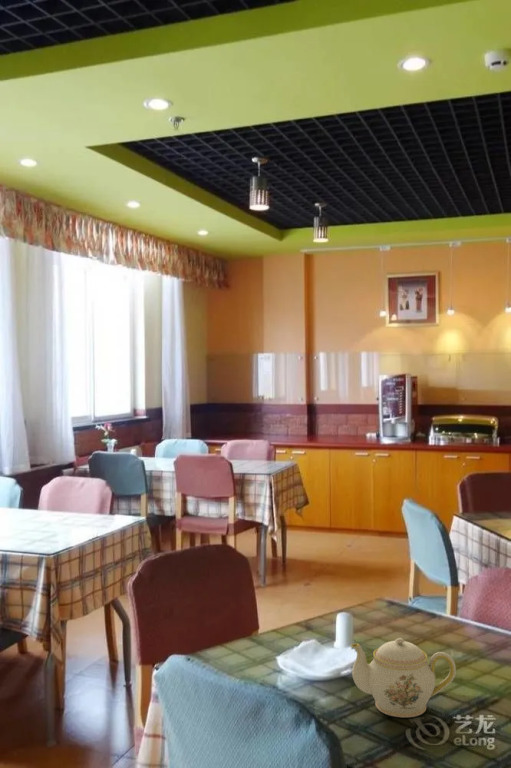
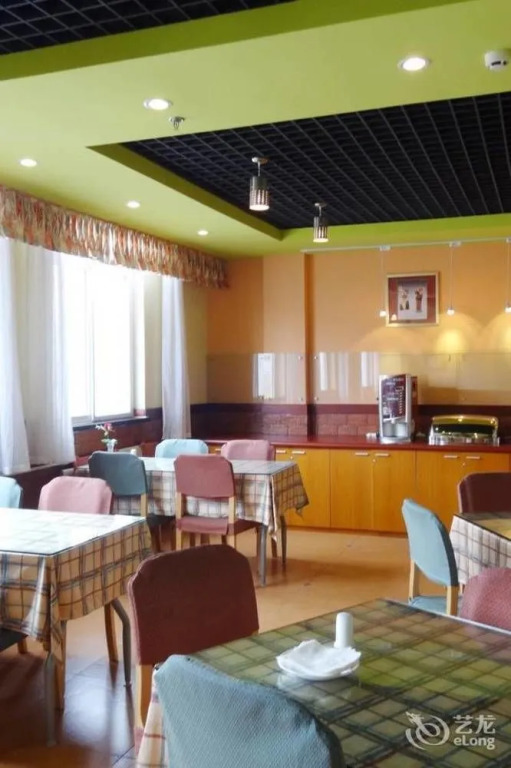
- teapot (403, 672)
